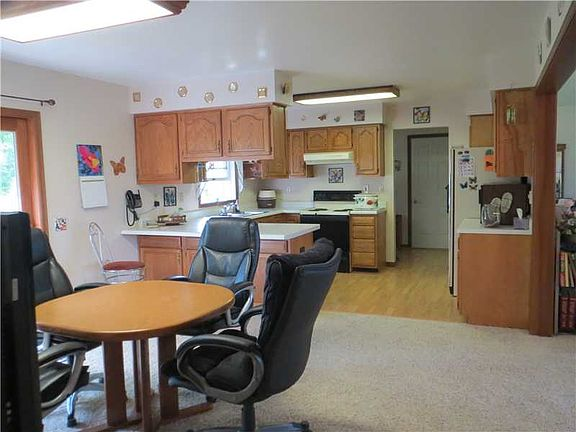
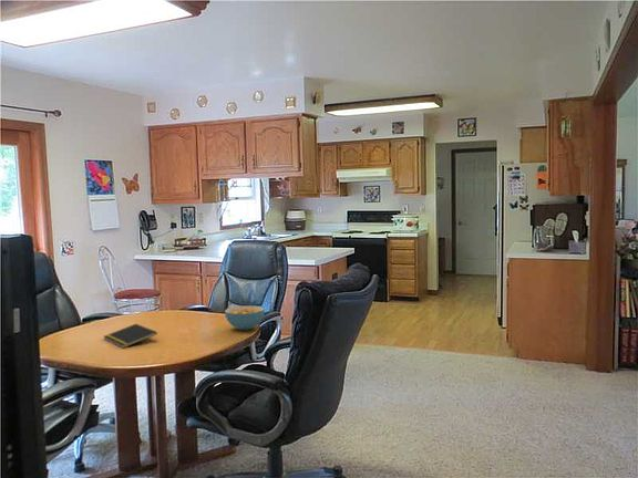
+ cereal bowl (245, 319)
+ notepad (130, 335)
